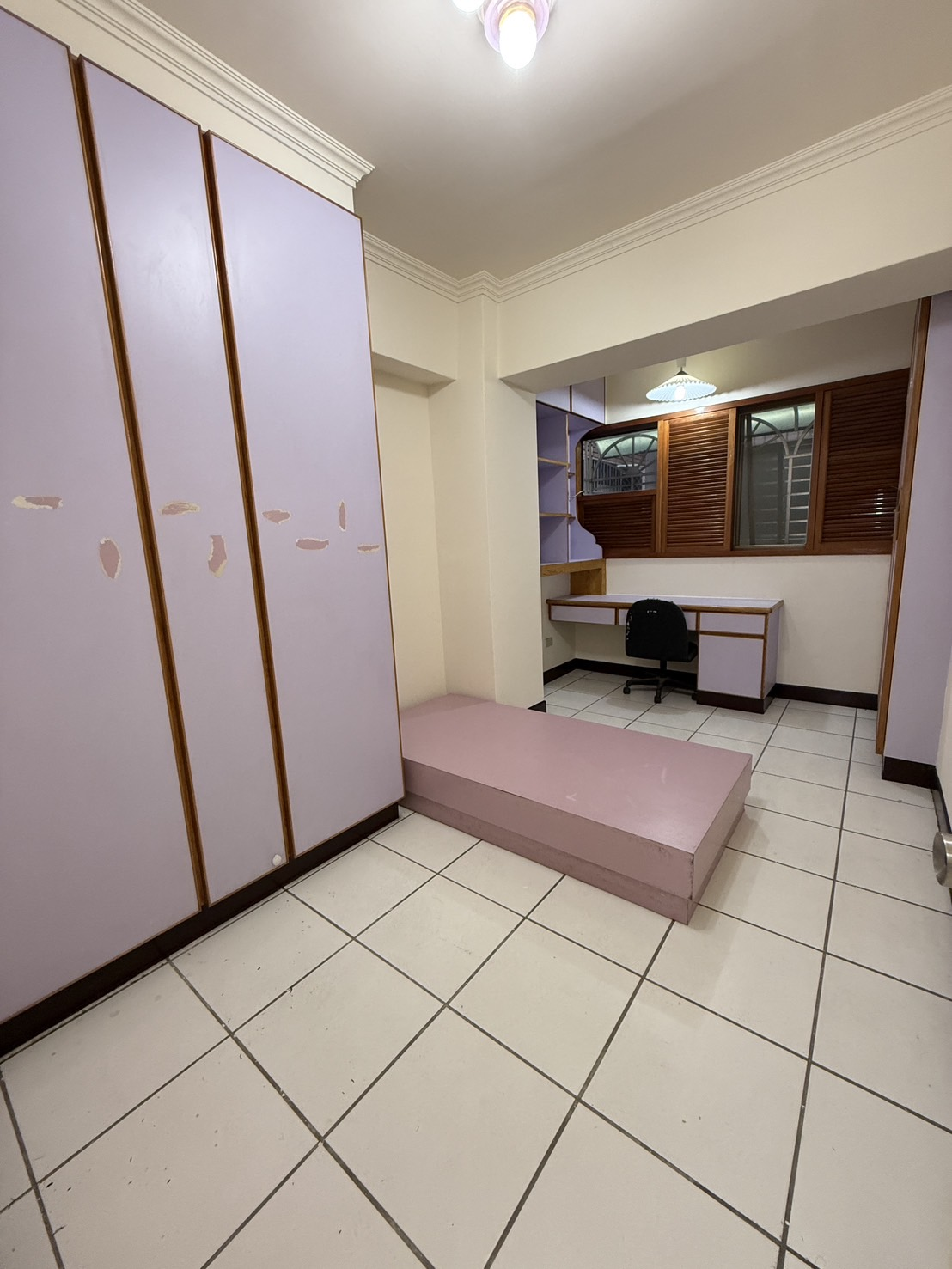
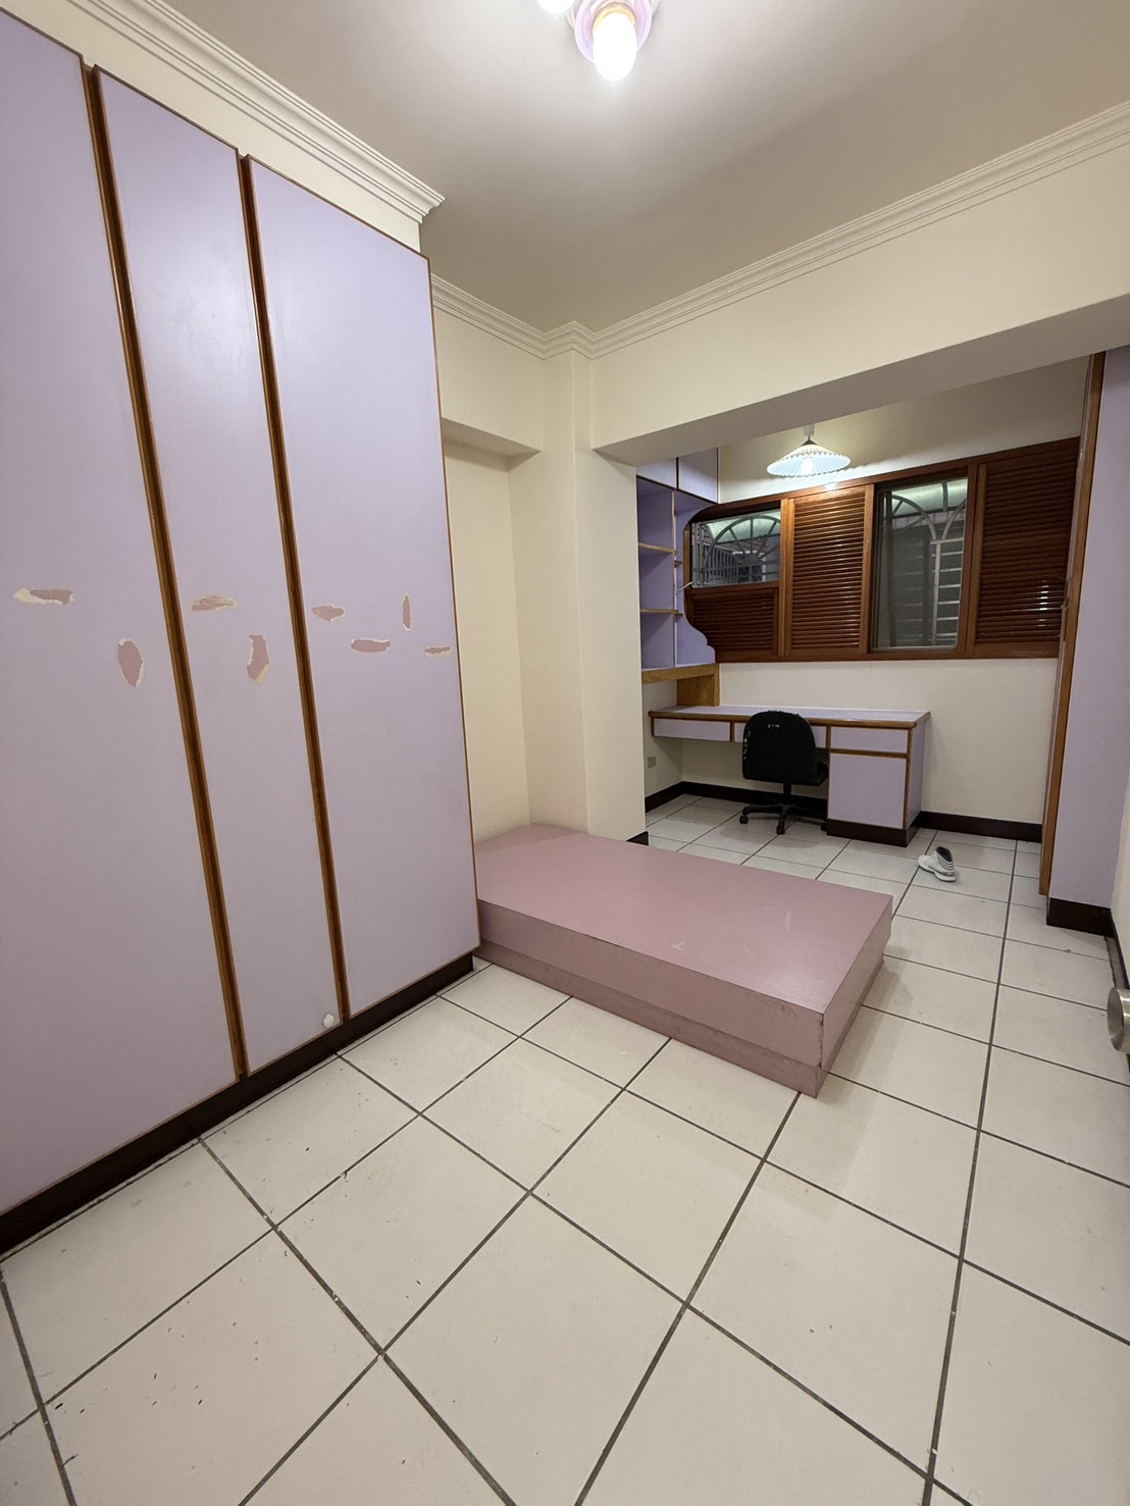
+ sneaker (938, 858)
